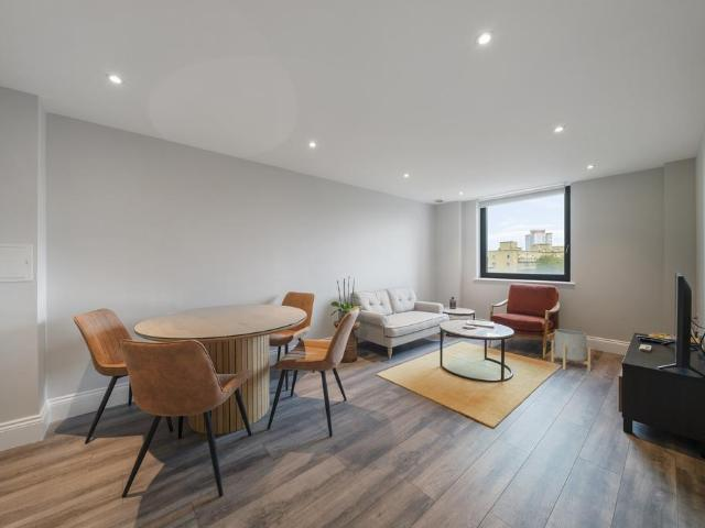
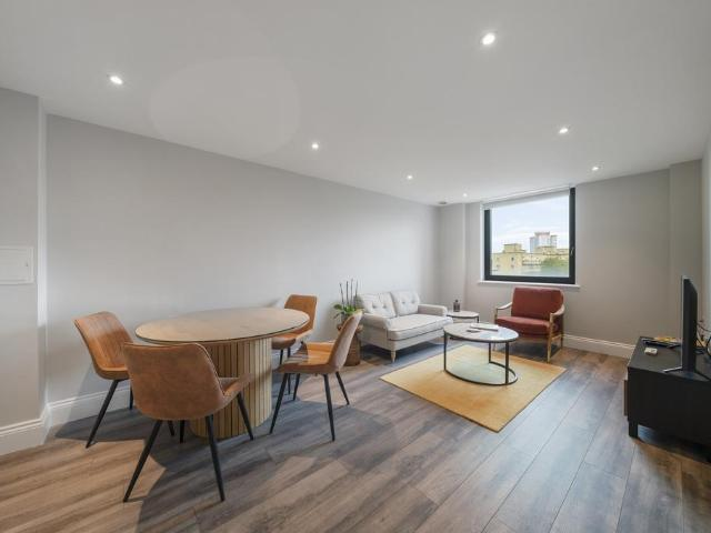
- planter (570, 349)
